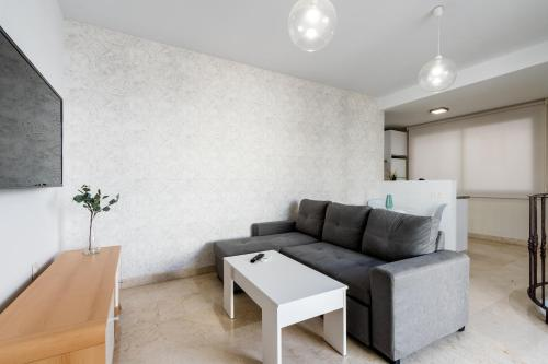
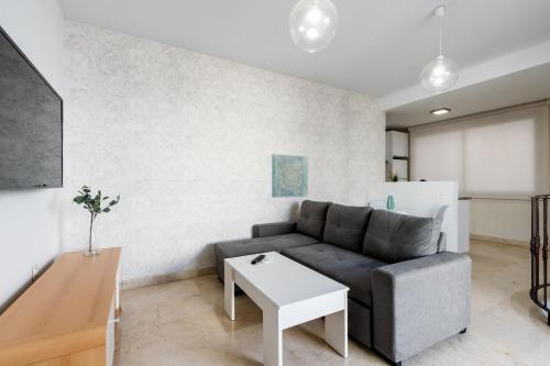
+ wall art (290, 176)
